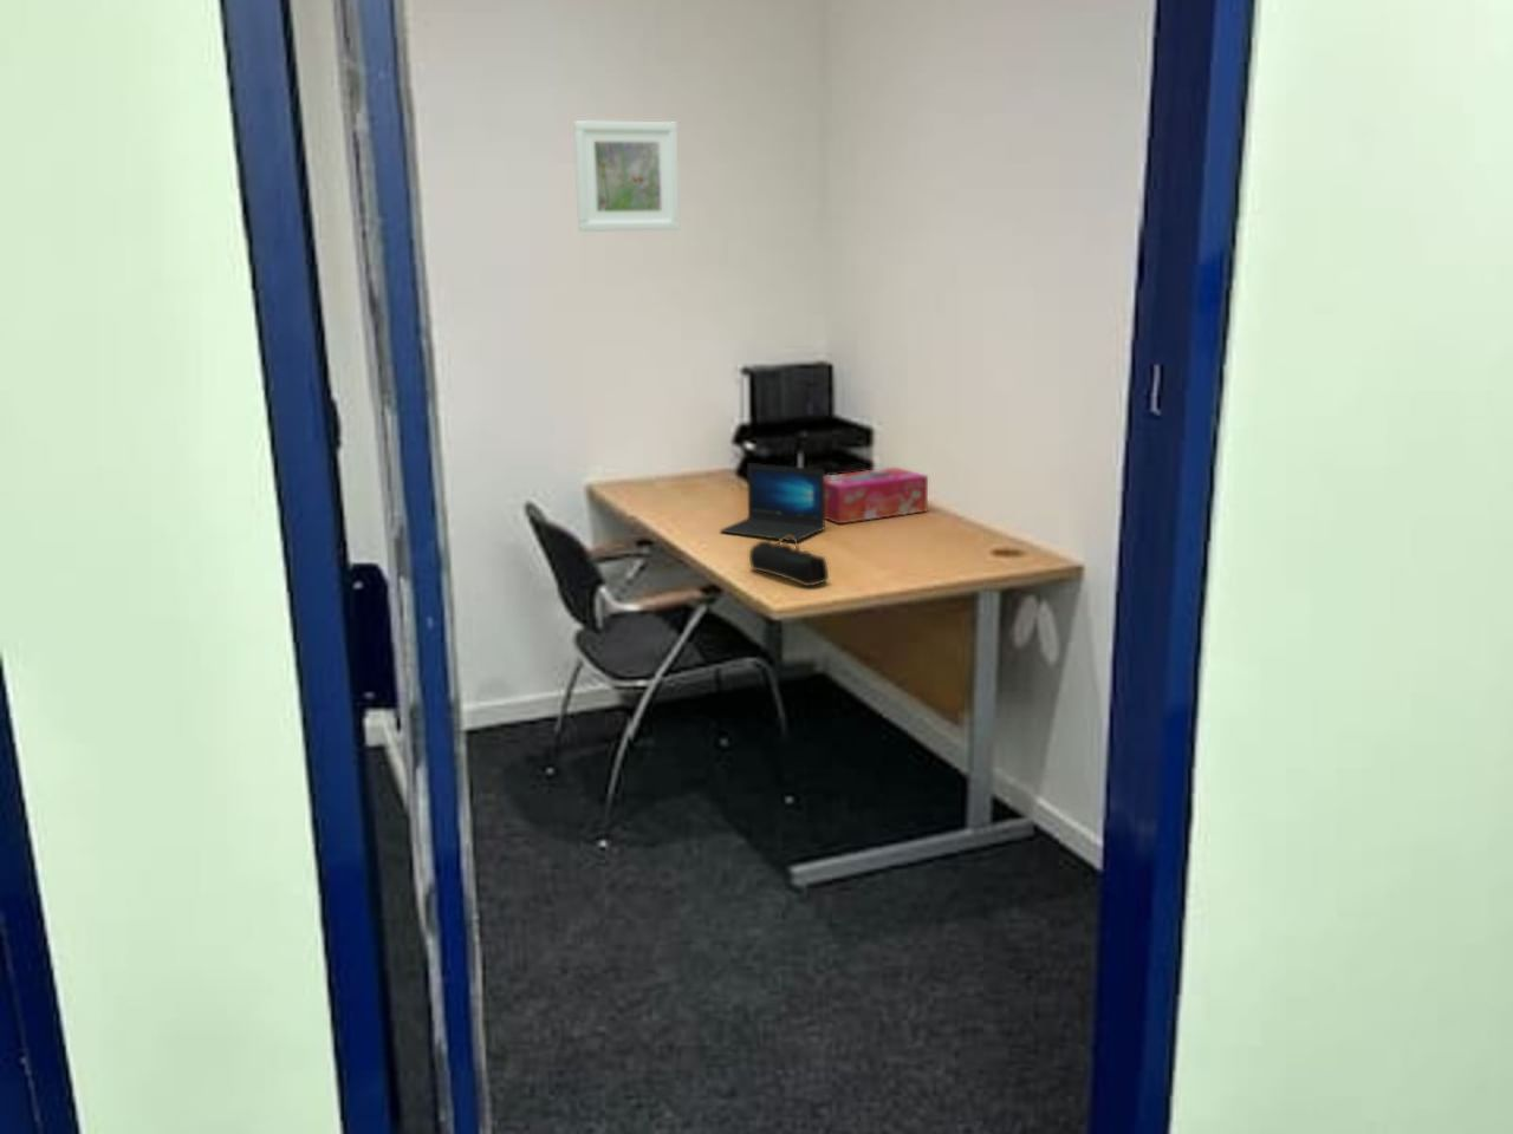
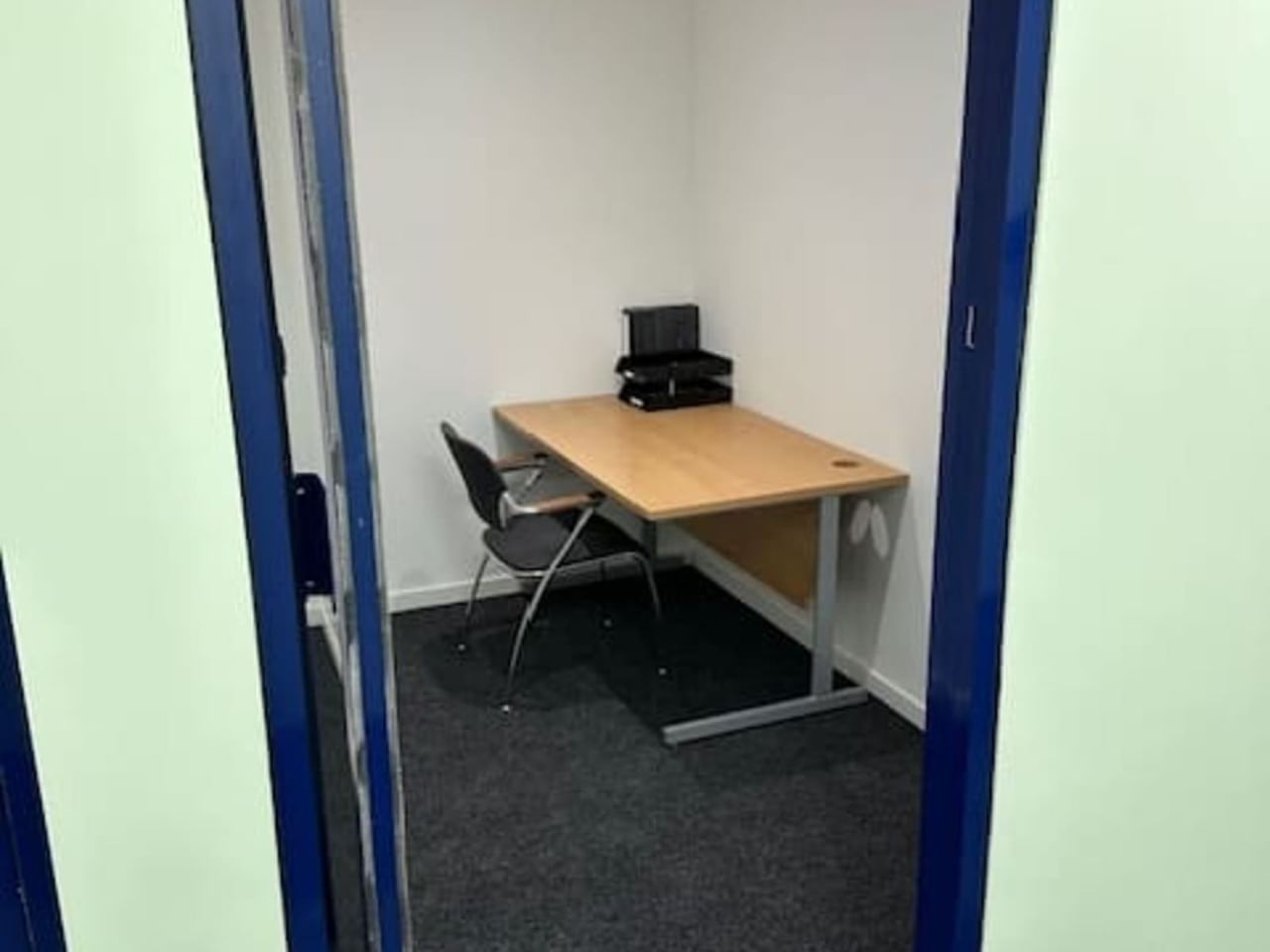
- pencil case (787, 555)
- laptop (772, 500)
- tissue box (867, 494)
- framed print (628, 176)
